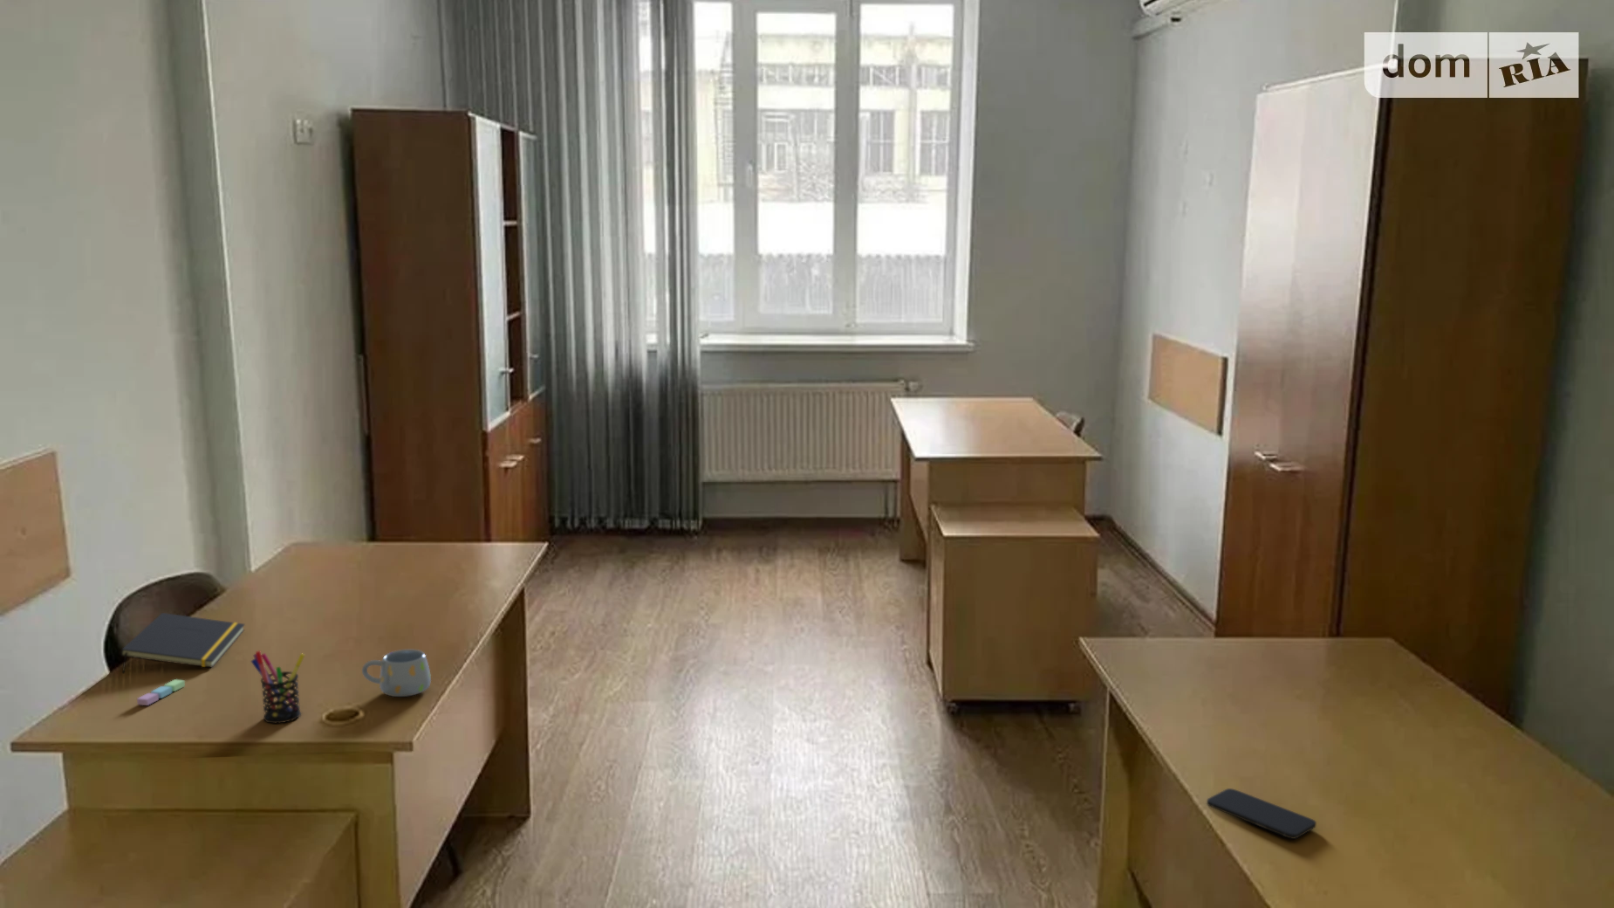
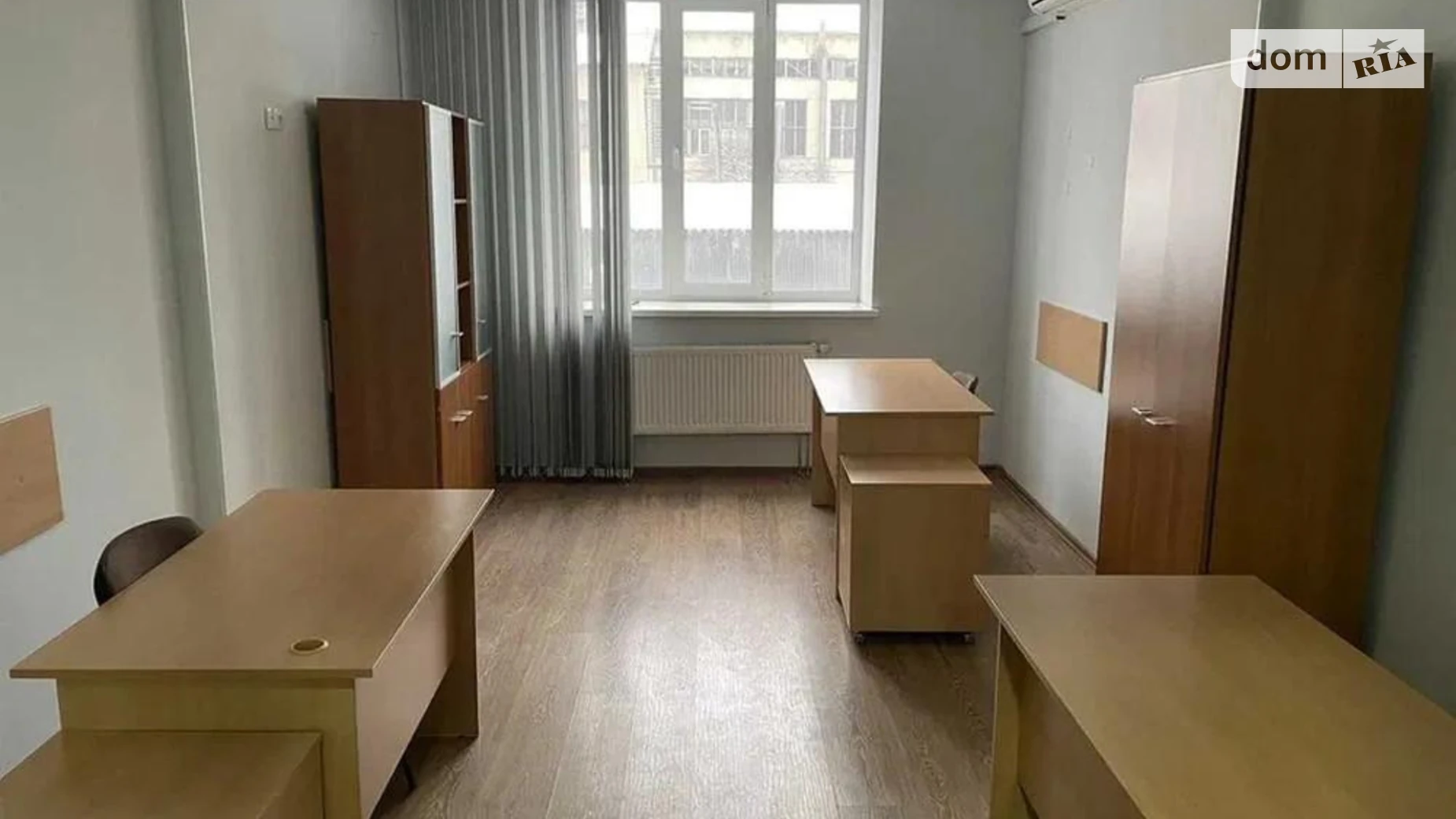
- notepad (186, 639)
- pen holder (277, 684)
- sticky notes (162, 692)
- mug (396, 674)
- smartphone (1259, 813)
